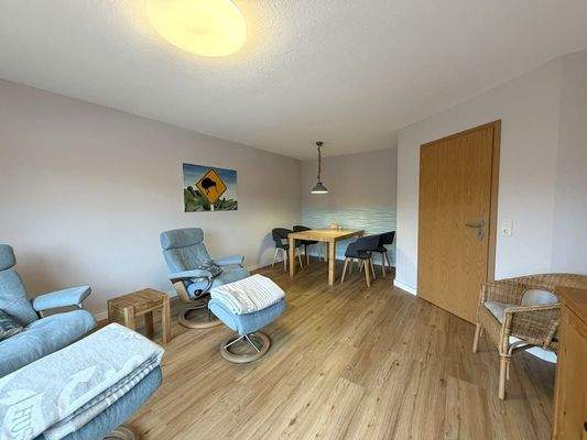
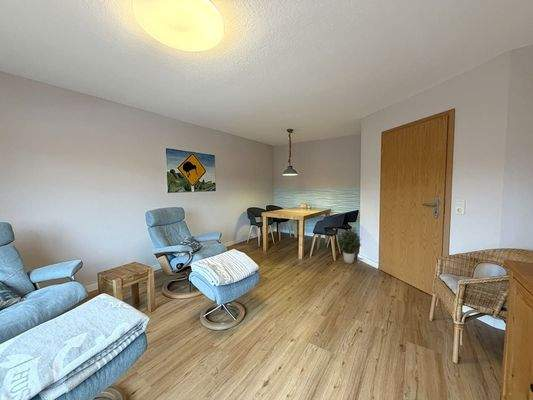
+ potted plant (349, 246)
